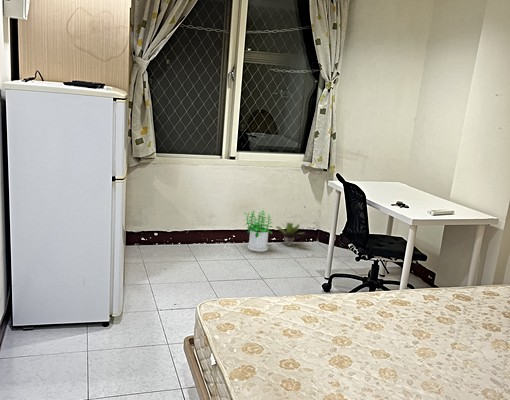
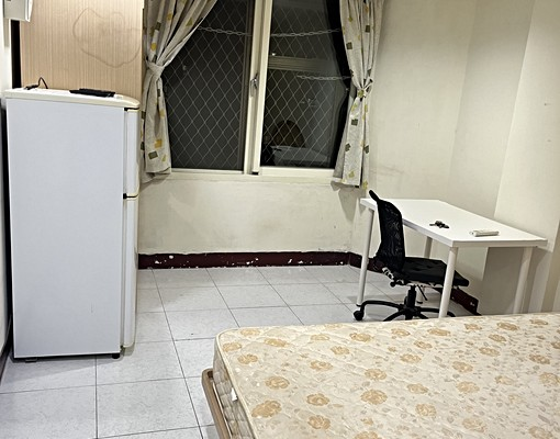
- potted plant (256, 229)
- potted plant (289, 234)
